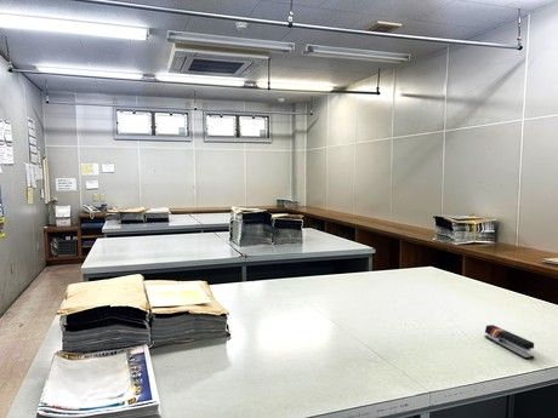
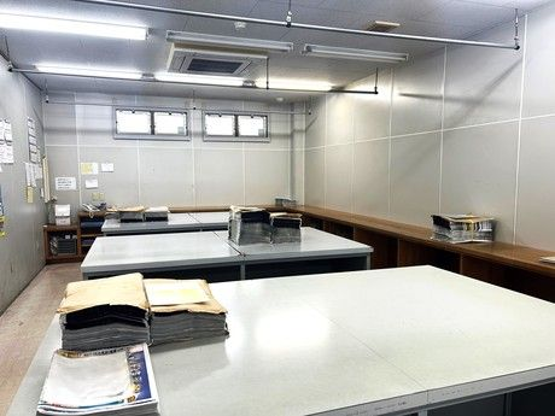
- stapler (507, 339)
